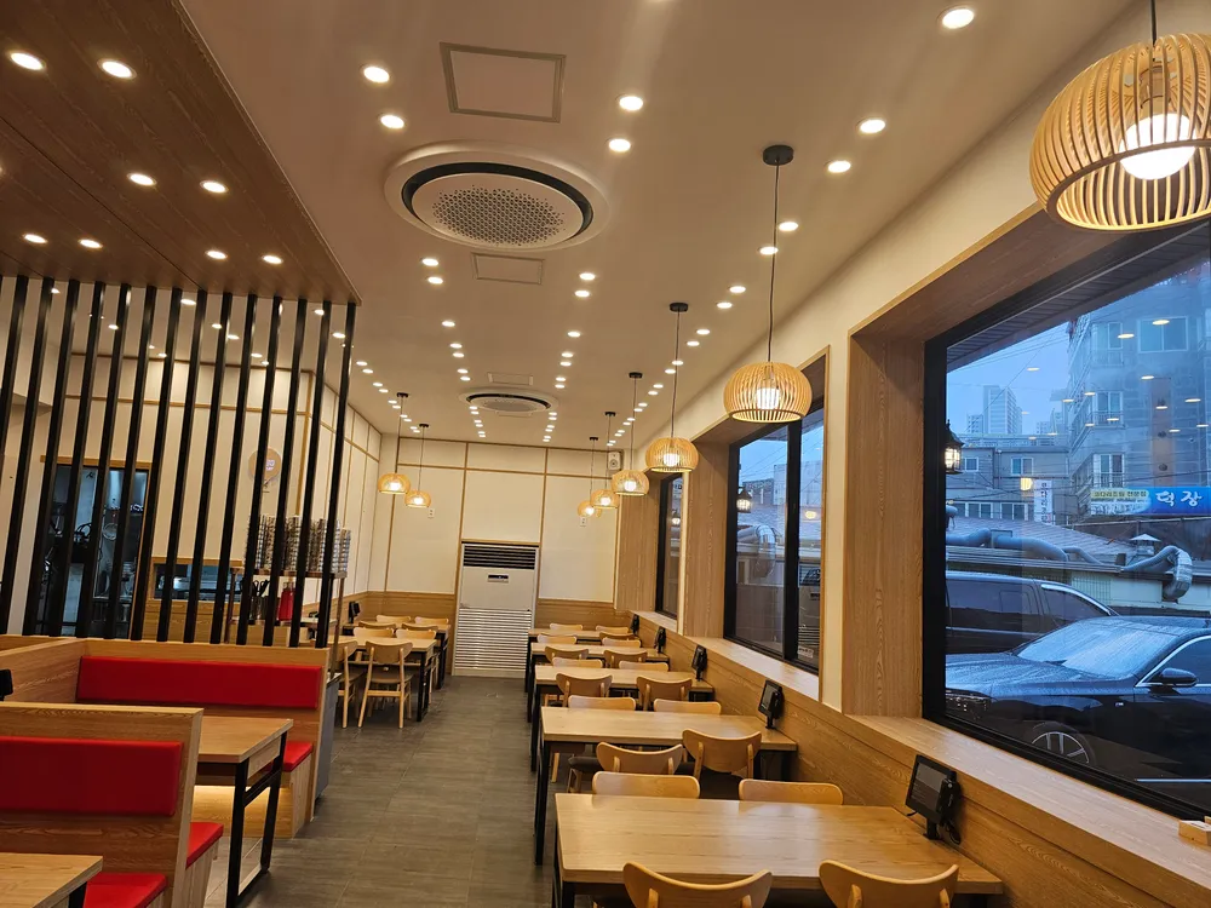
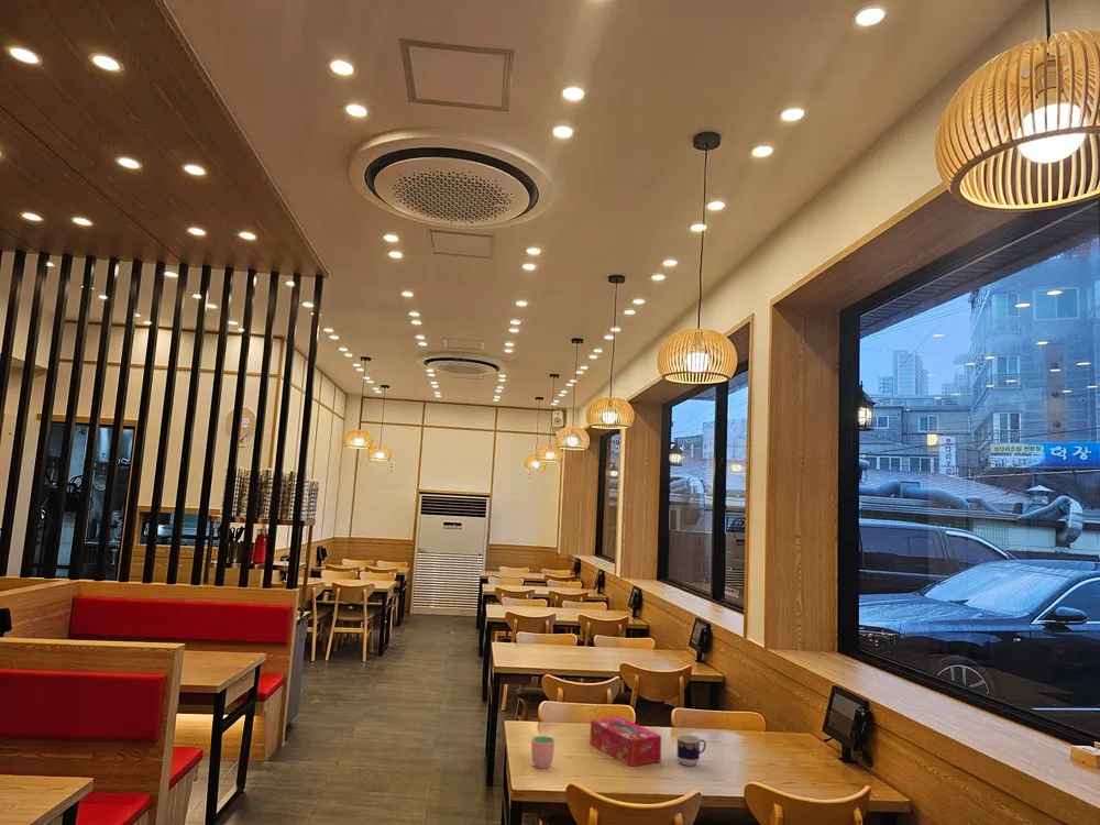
+ cup (691, 750)
+ cup (542, 750)
+ tissue box (624, 739)
